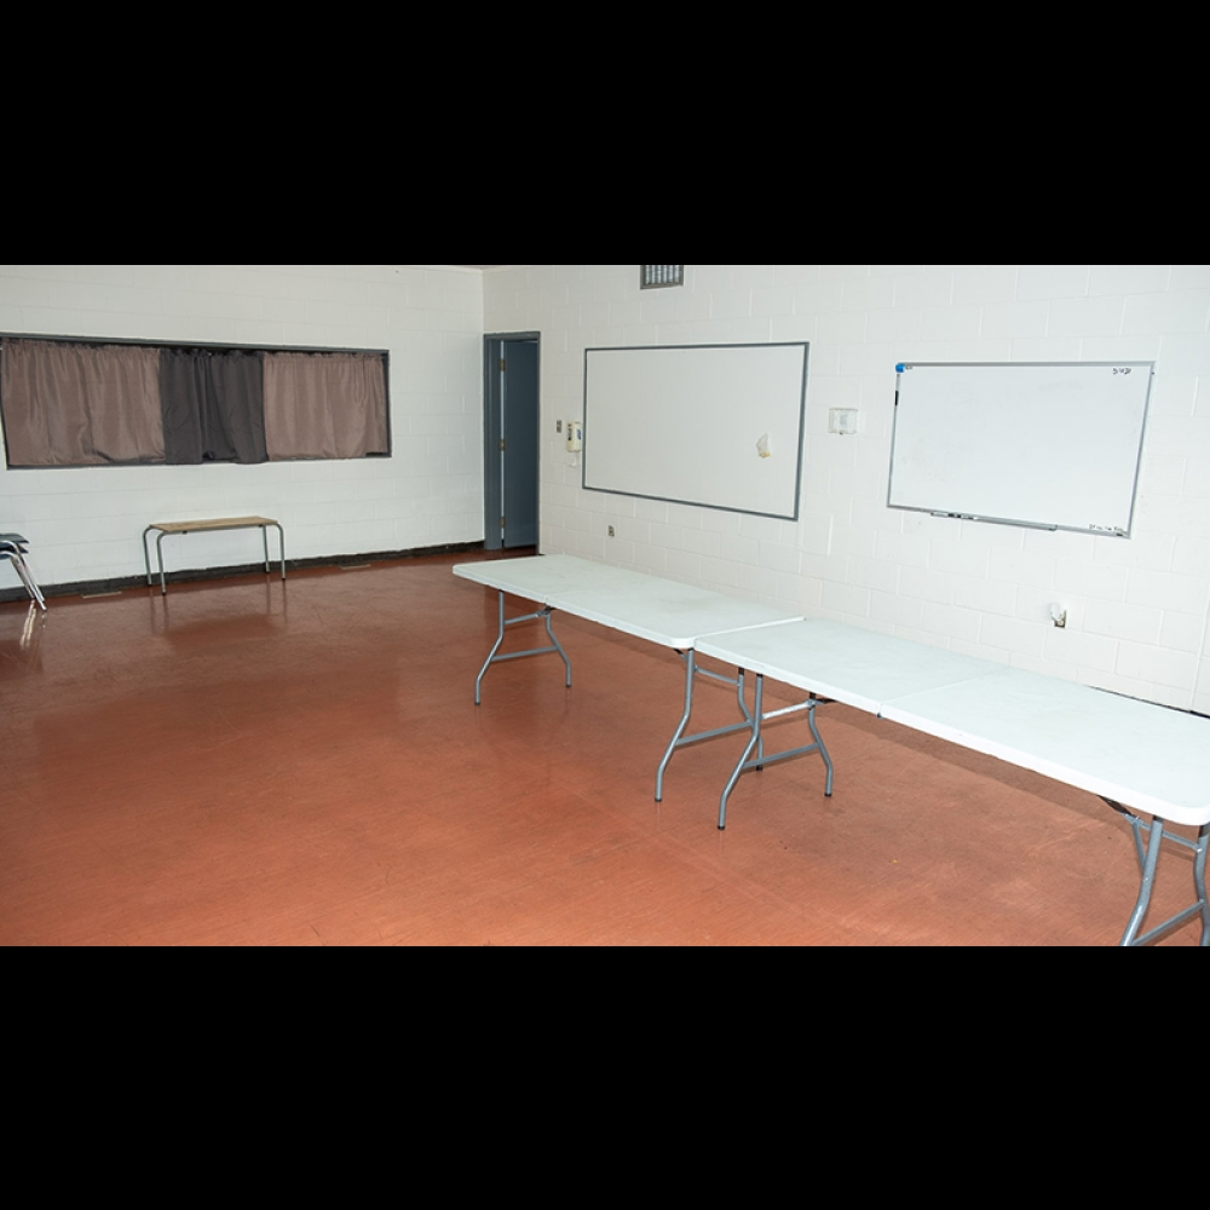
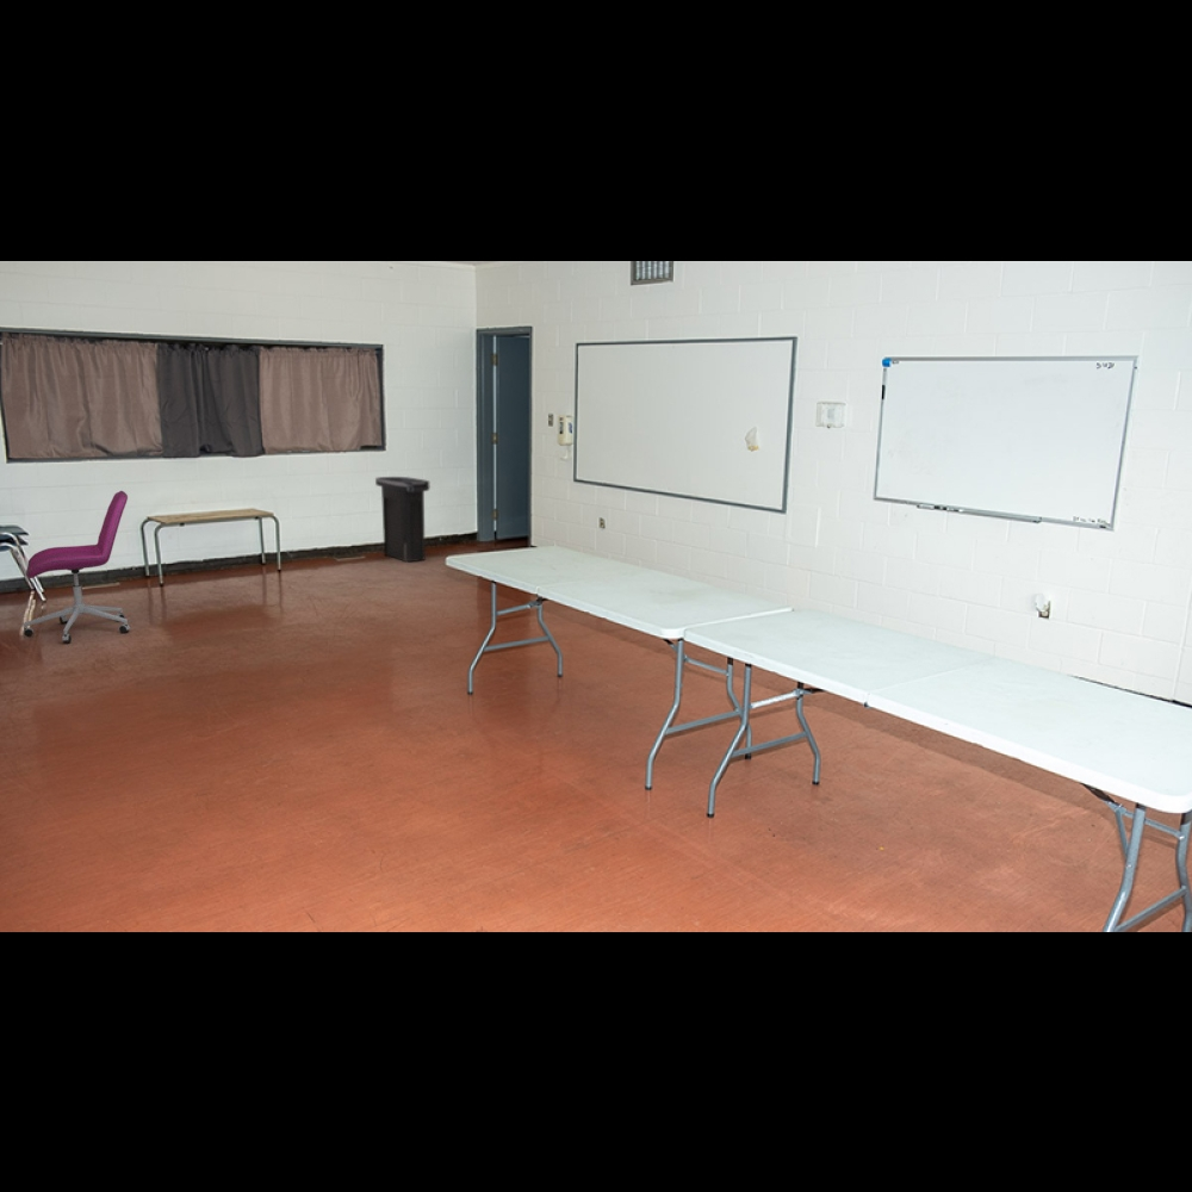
+ office chair (75, 563)
+ trash can (403, 519)
